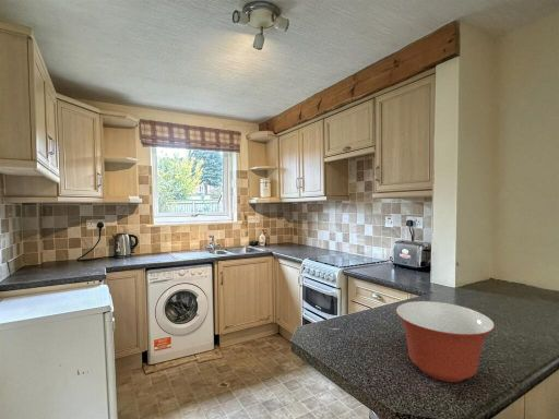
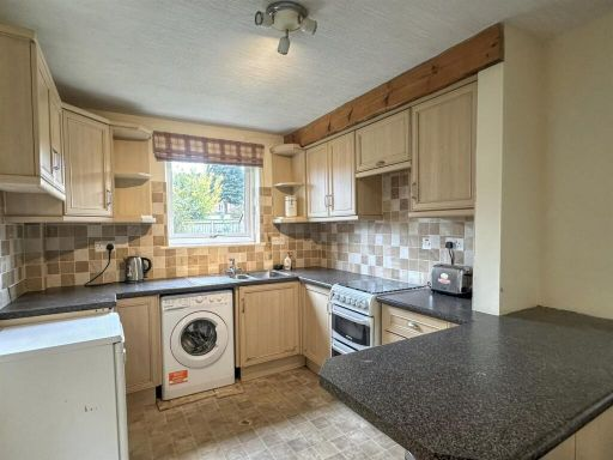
- mixing bowl (441, 342)
